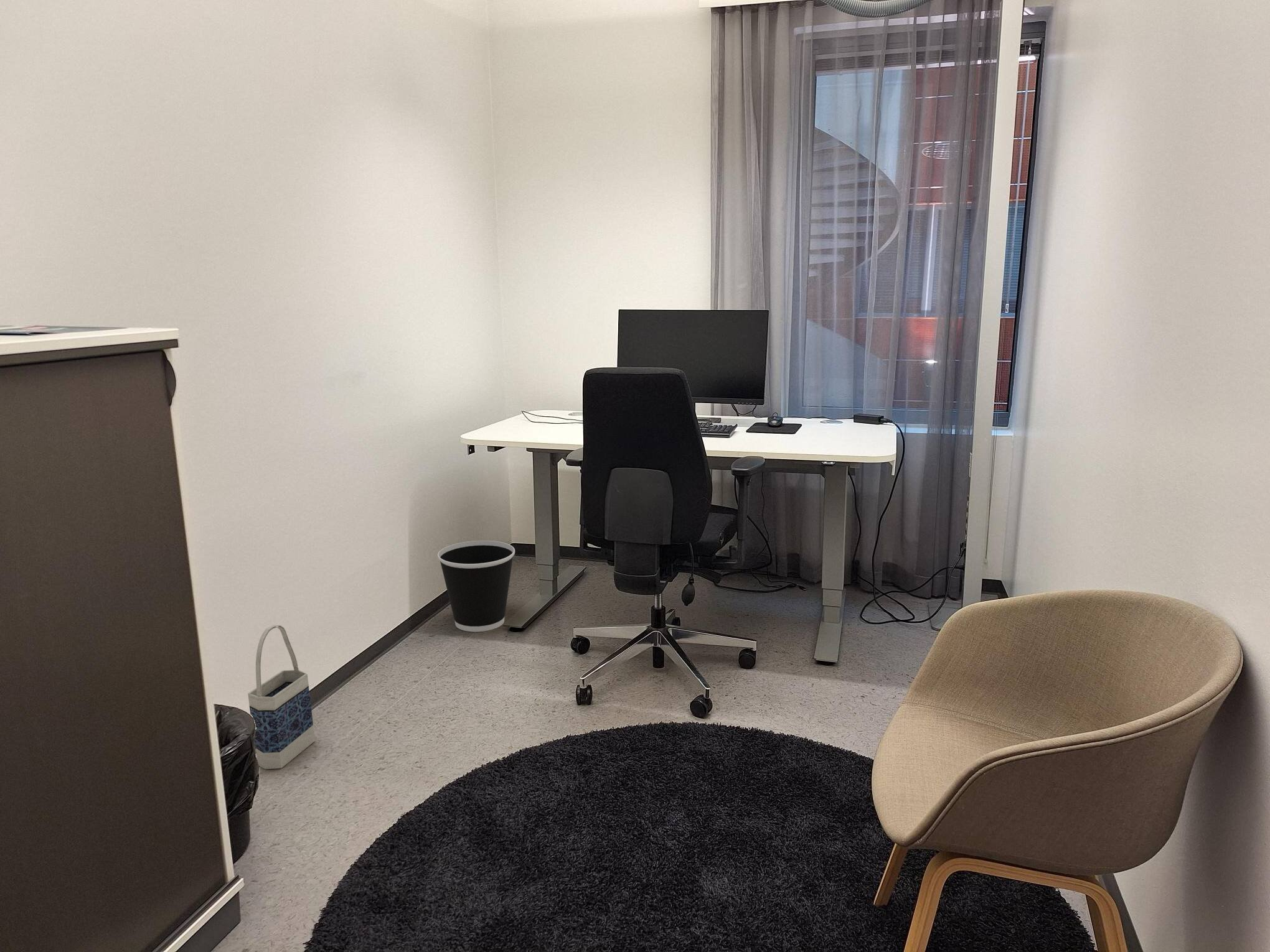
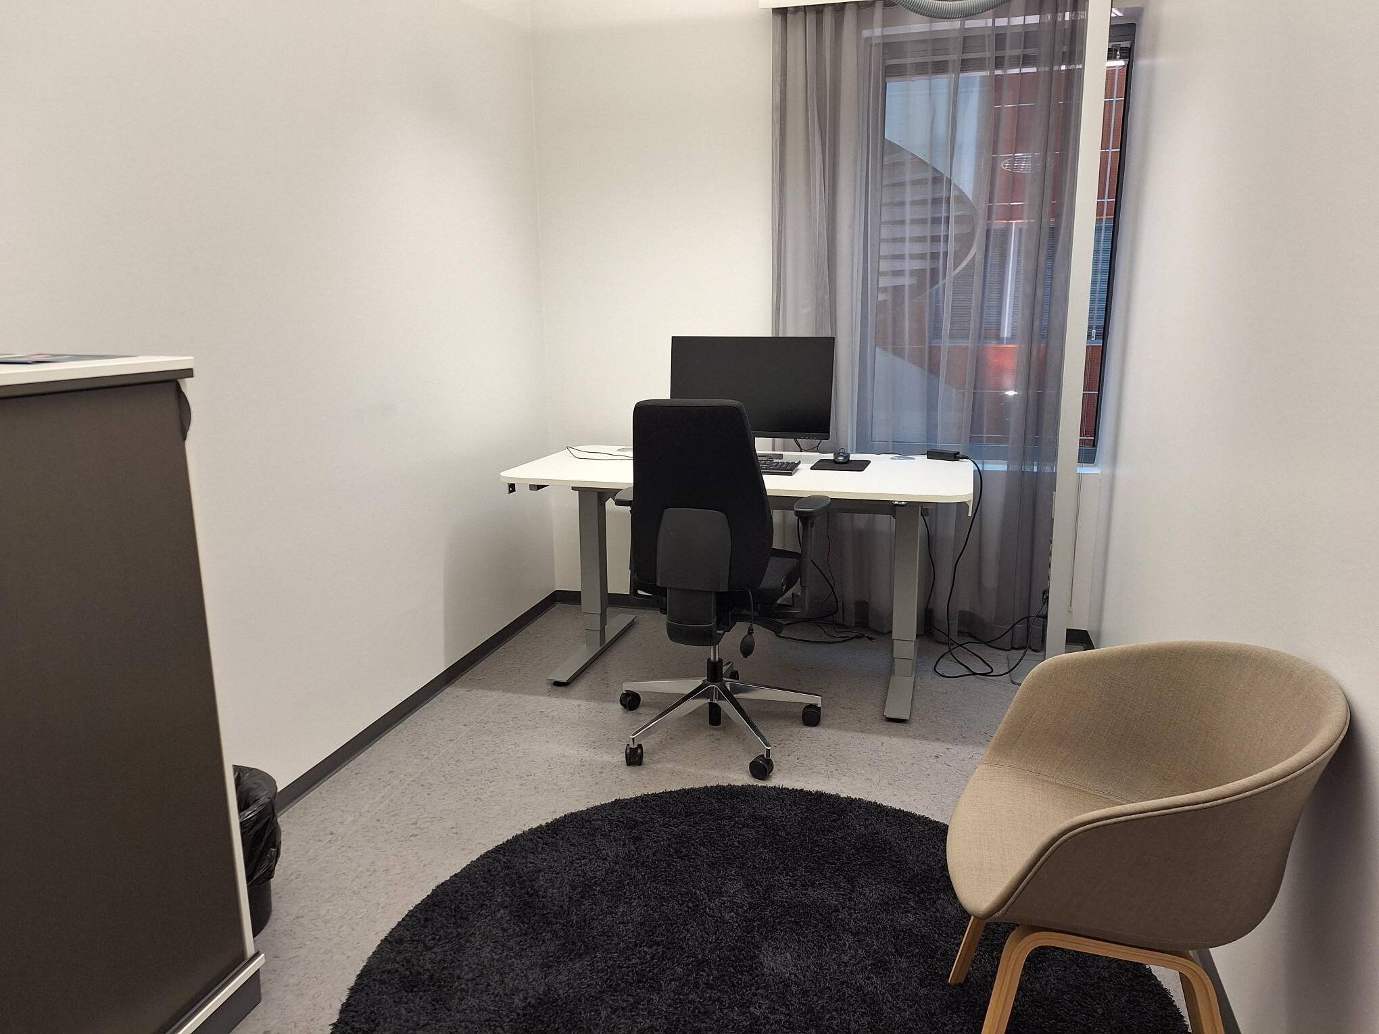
- wastebasket (478, 587)
- bag (279, 690)
